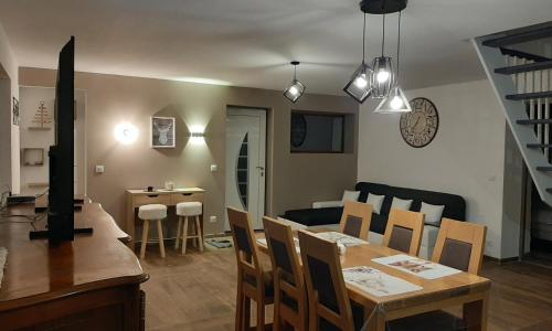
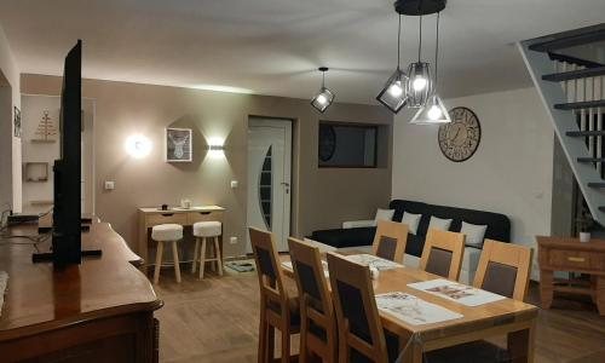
+ potted plant (586, 224)
+ side table (572, 271)
